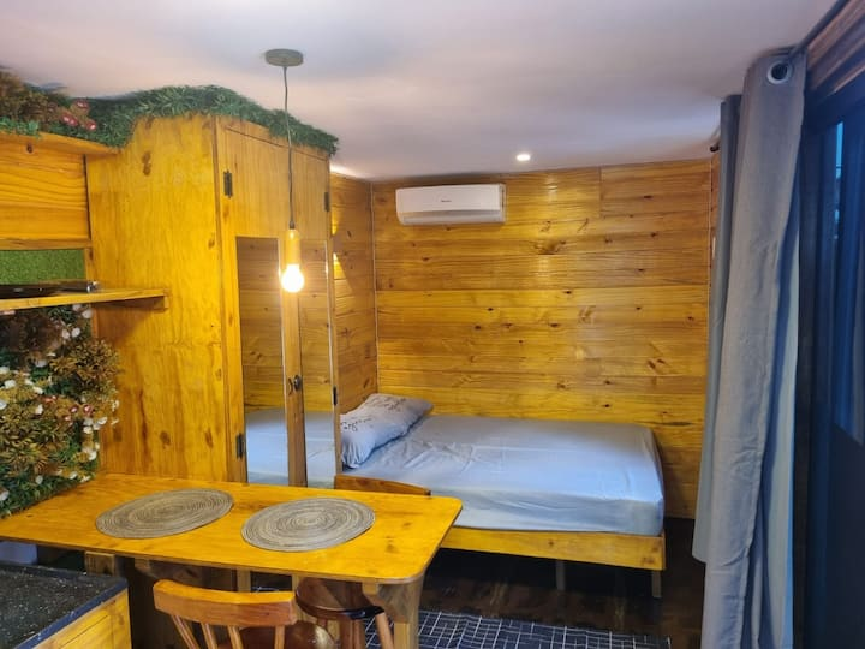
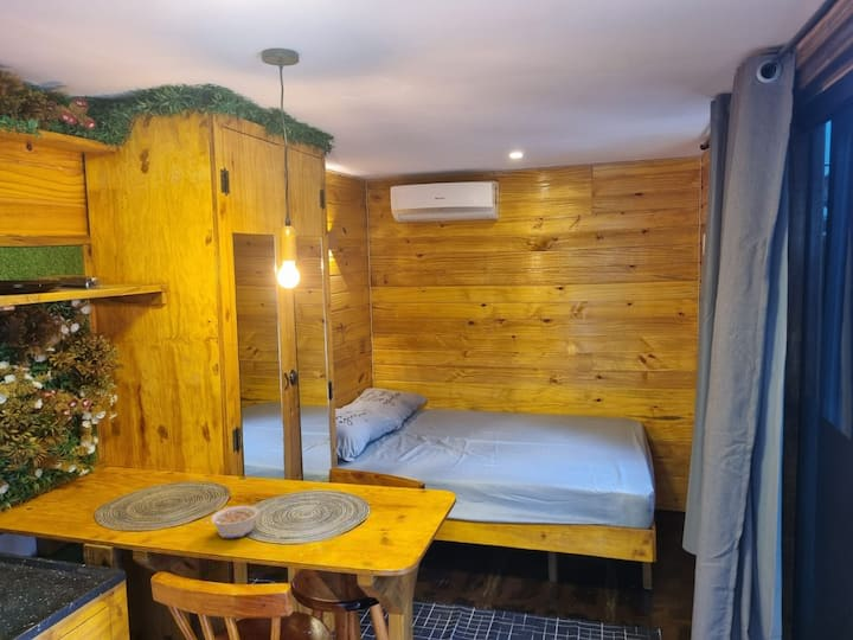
+ legume (235, 521)
